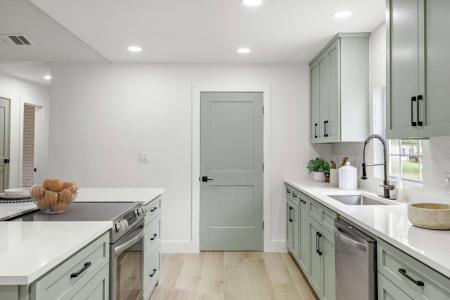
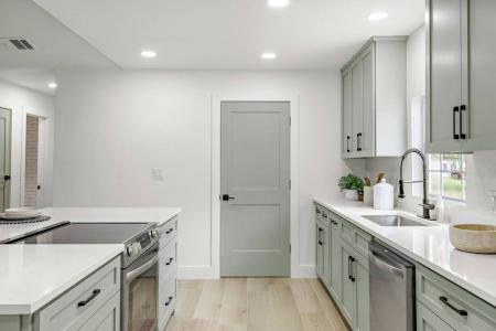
- fruit basket (54, 195)
